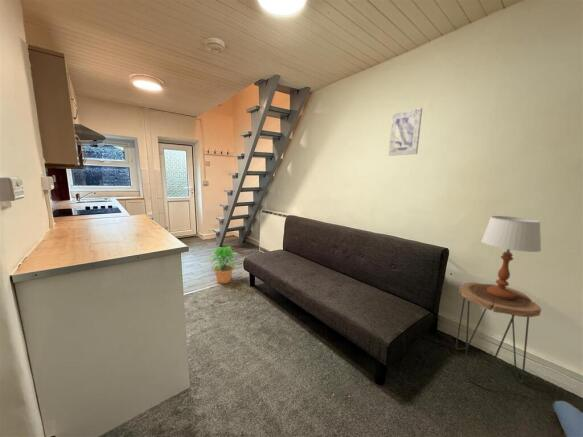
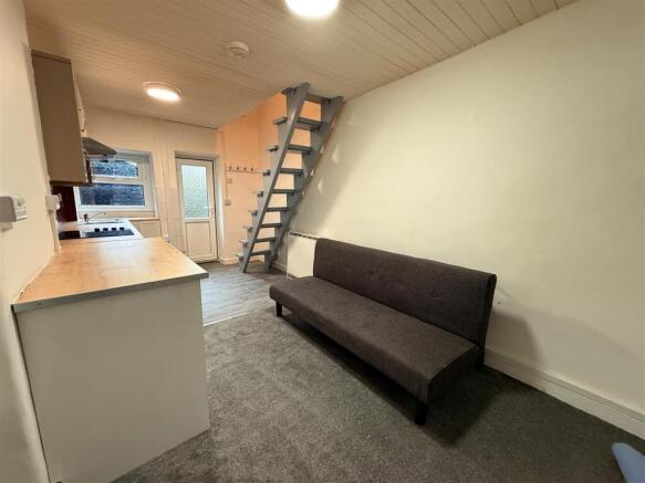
- wall art (404, 133)
- table lamp (506, 257)
- potted plant (223, 263)
- side table (502, 338)
